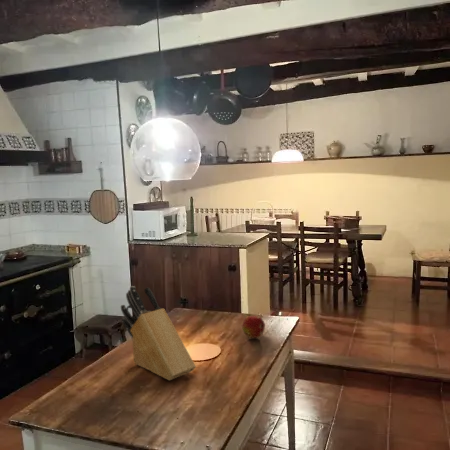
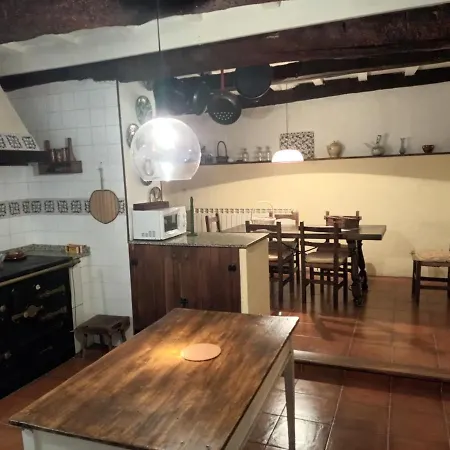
- fruit (252, 326)
- knife block (155, 327)
